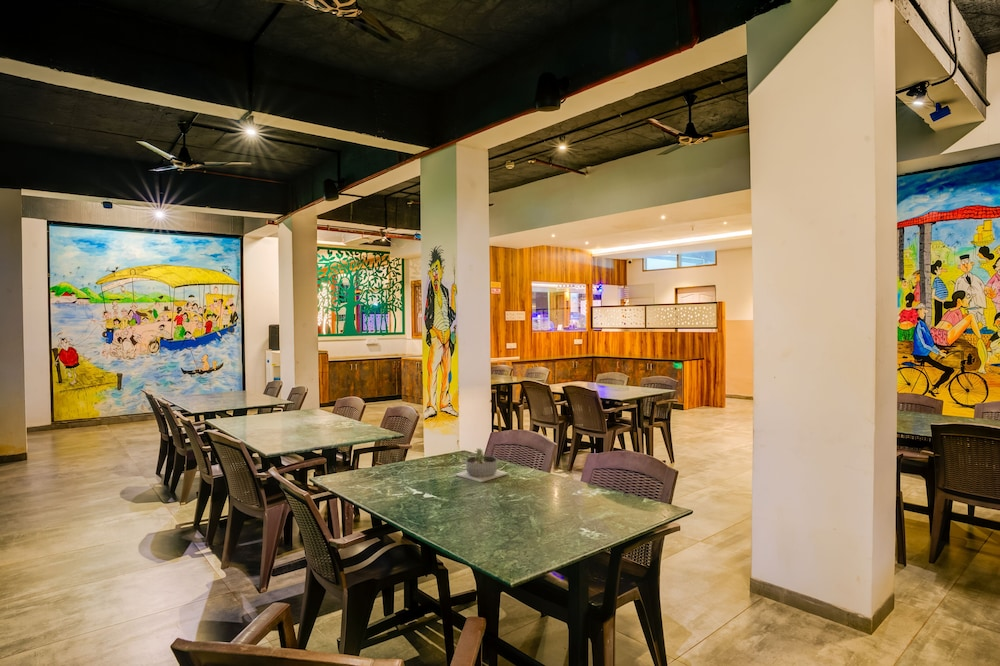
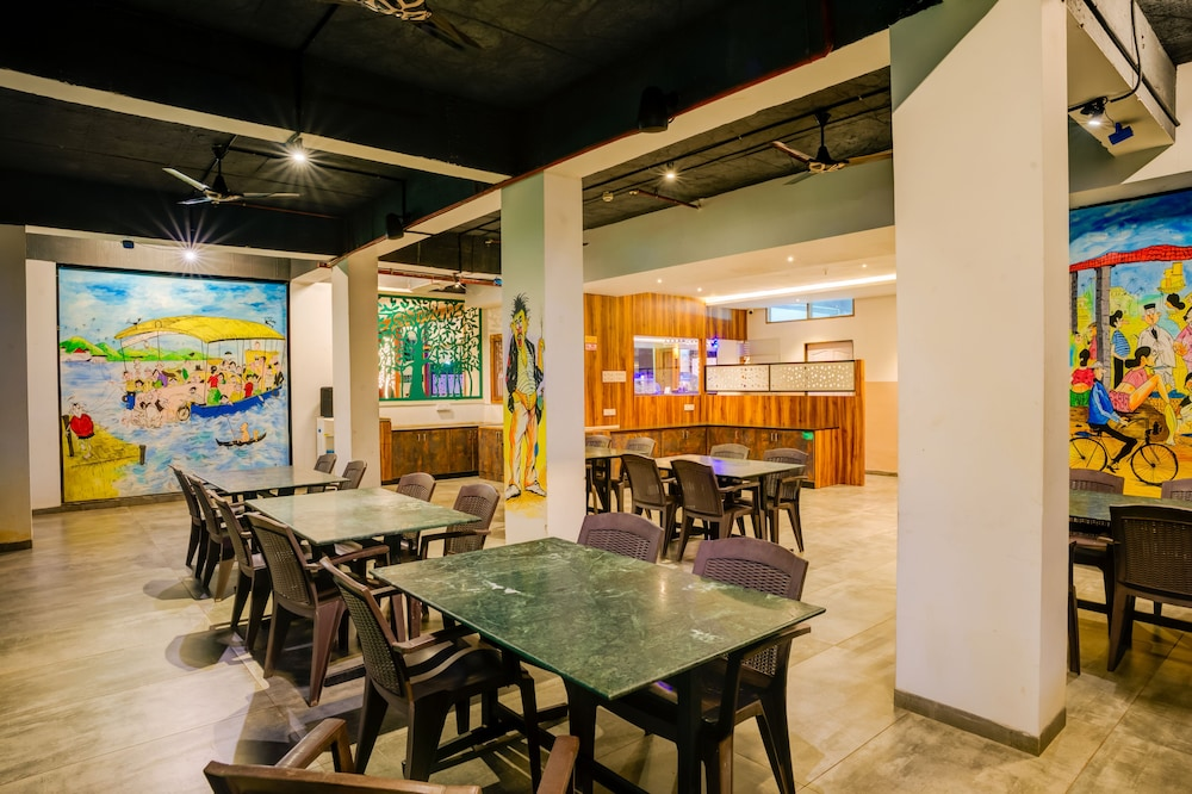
- succulent planter (481, 461)
